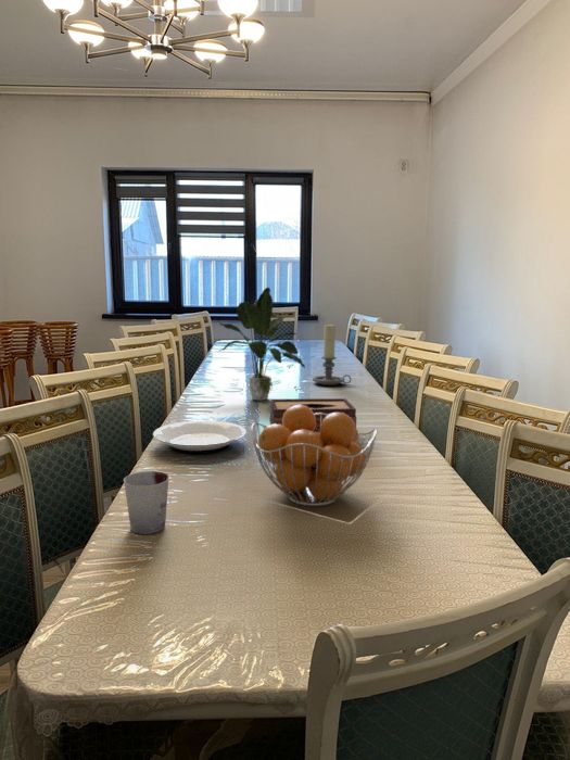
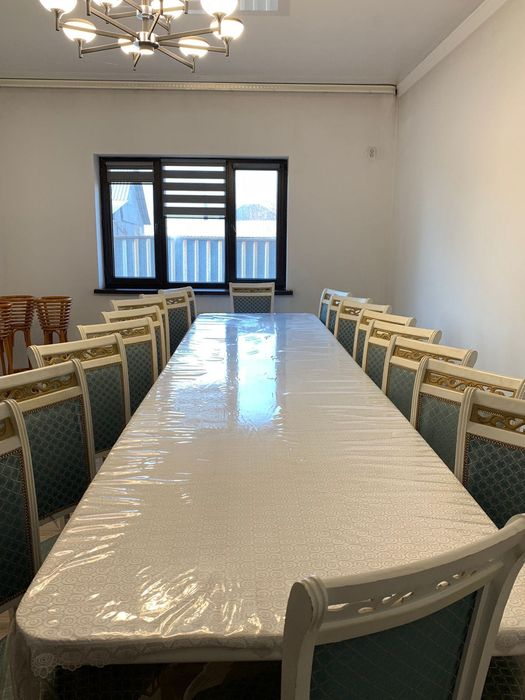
- plate (200, 438)
- fruit basket (313, 453)
- tissue box (315, 417)
- candle holder (332, 354)
- cup (149, 499)
- potted plant (258, 344)
